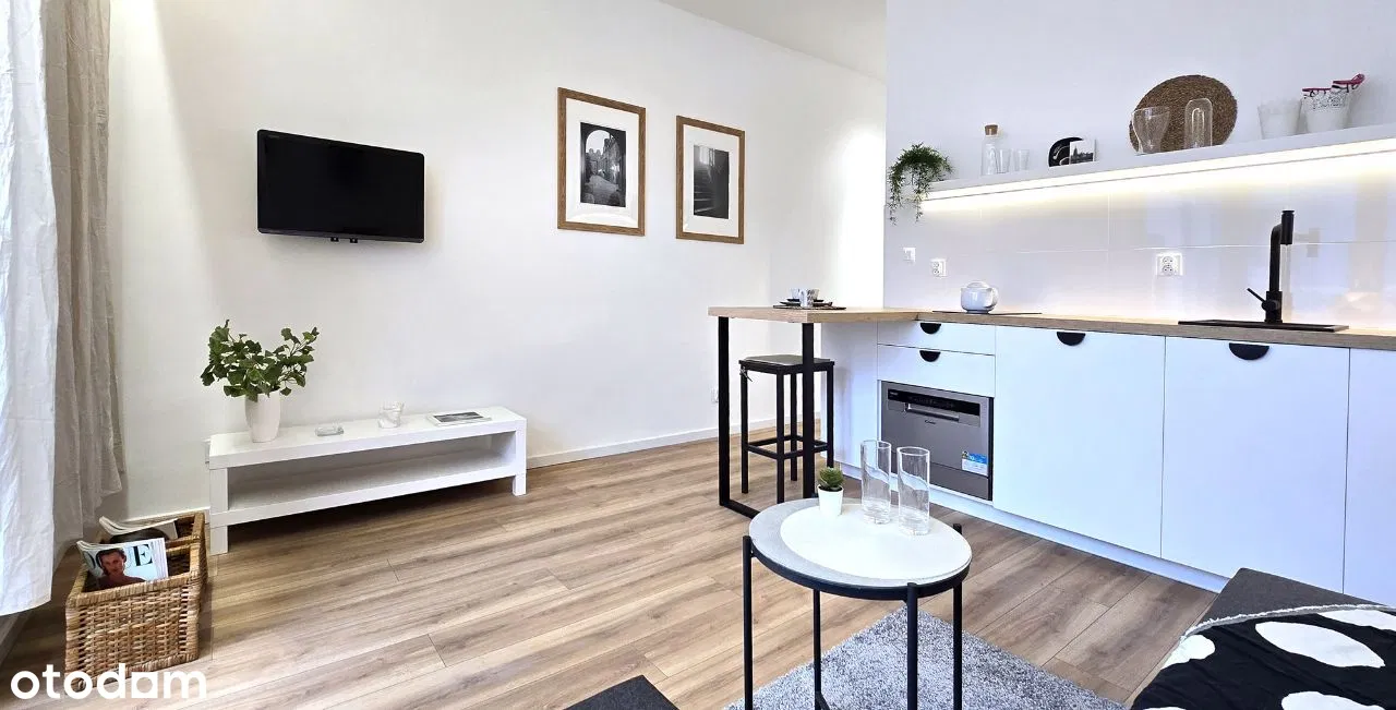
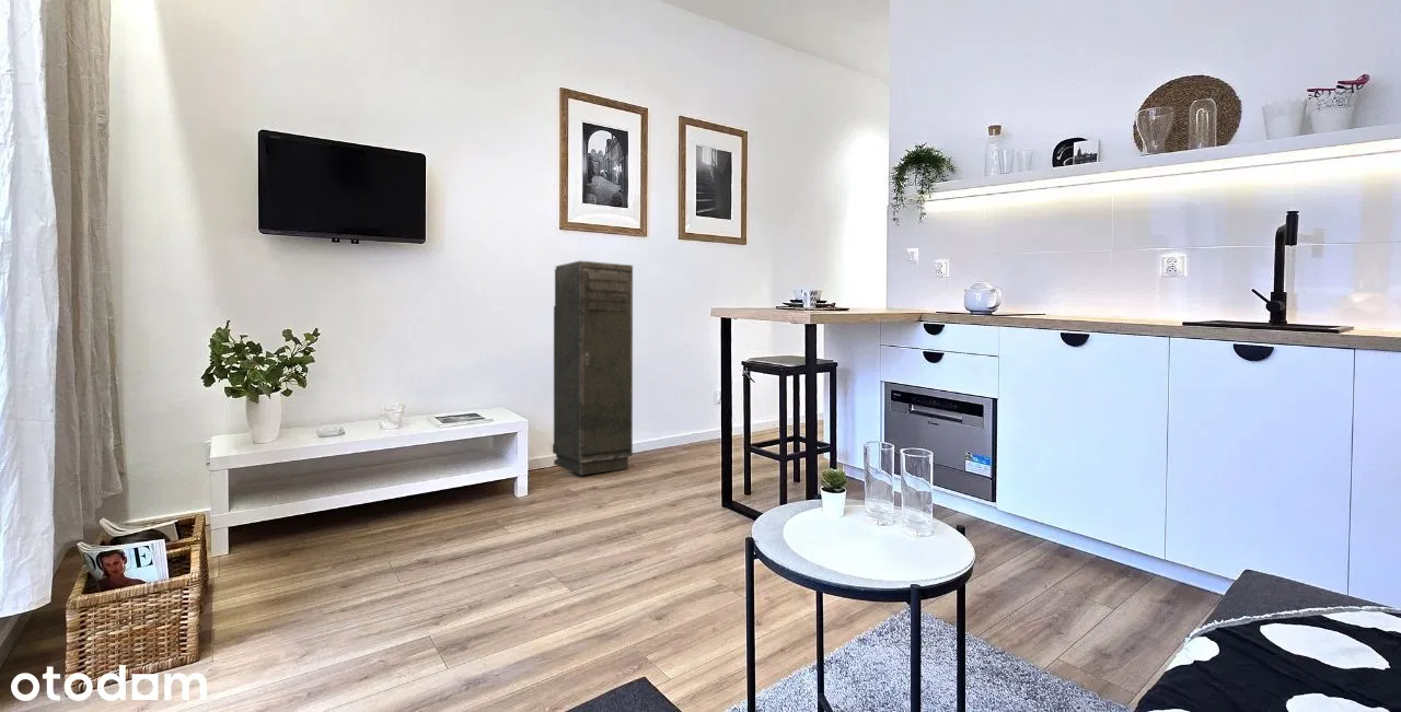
+ storage cabinet (591, 366)
